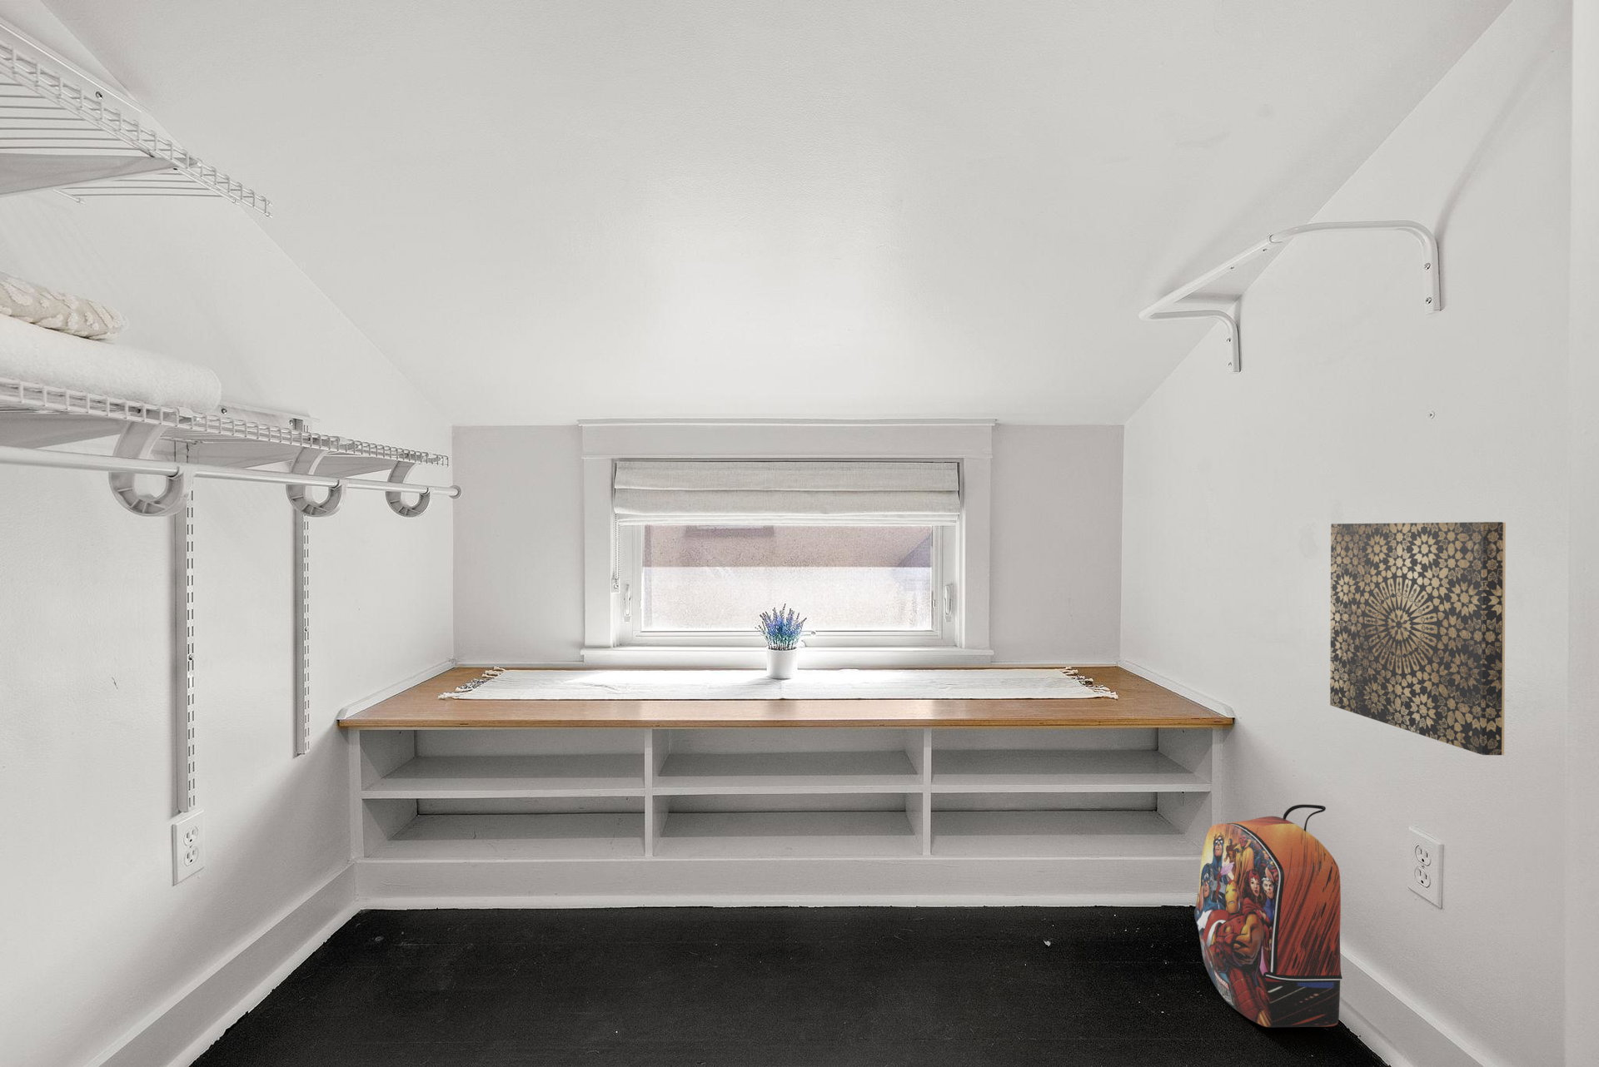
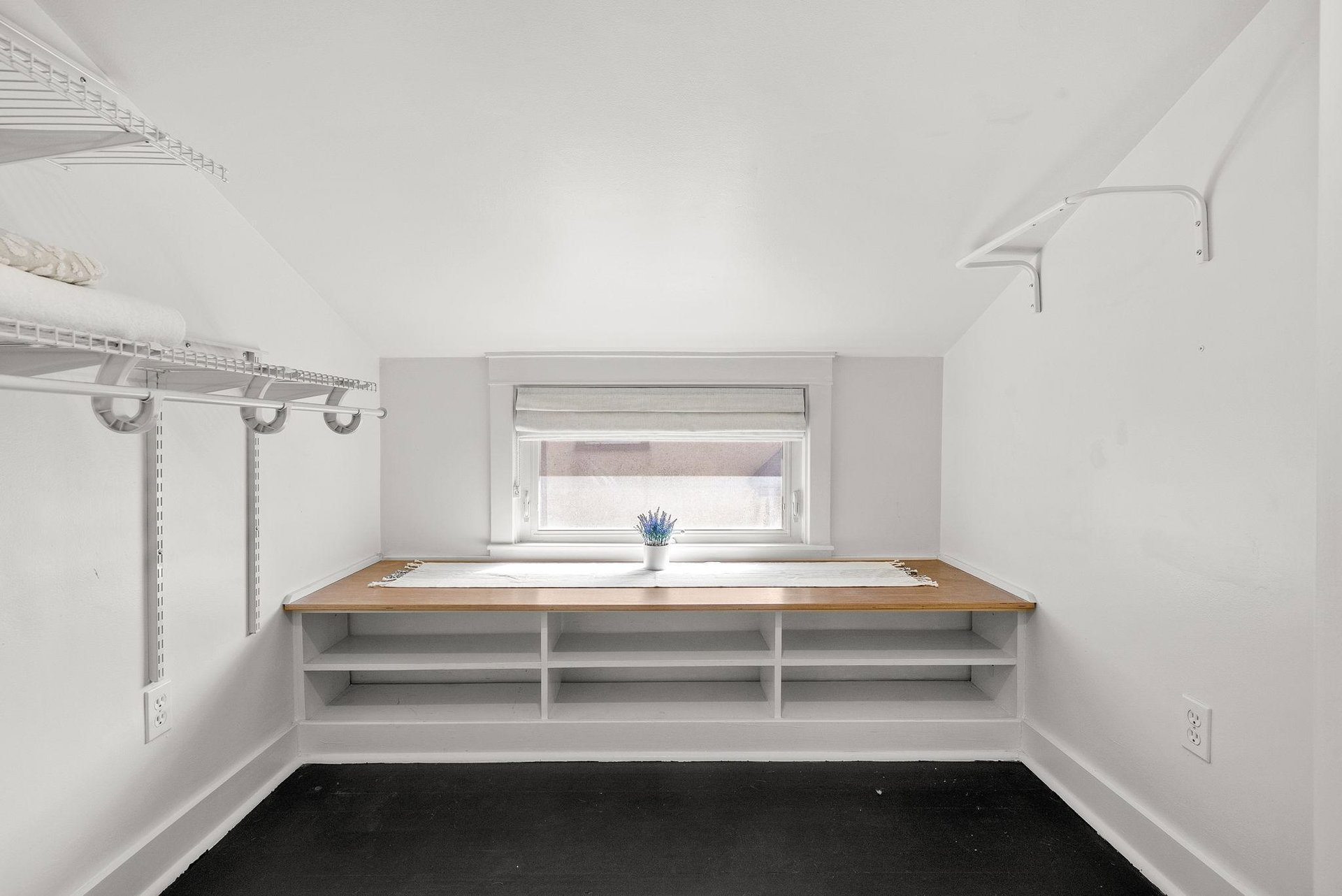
- backpack (1269, 904)
- wall art (1407, 625)
